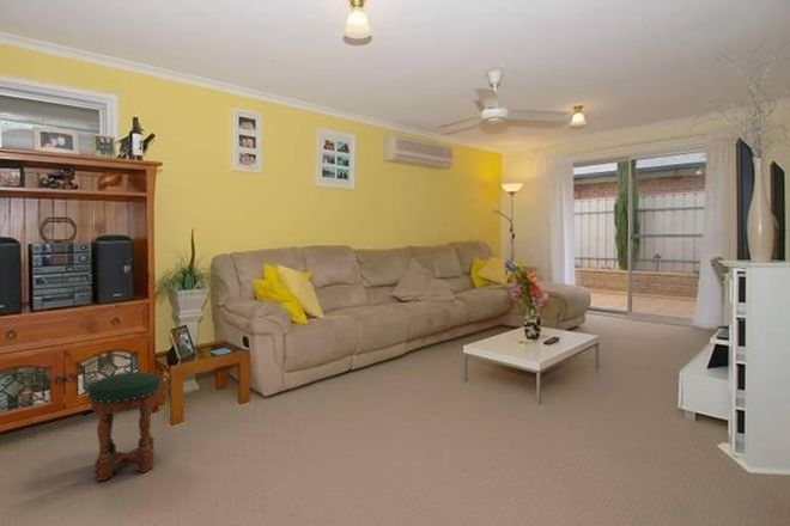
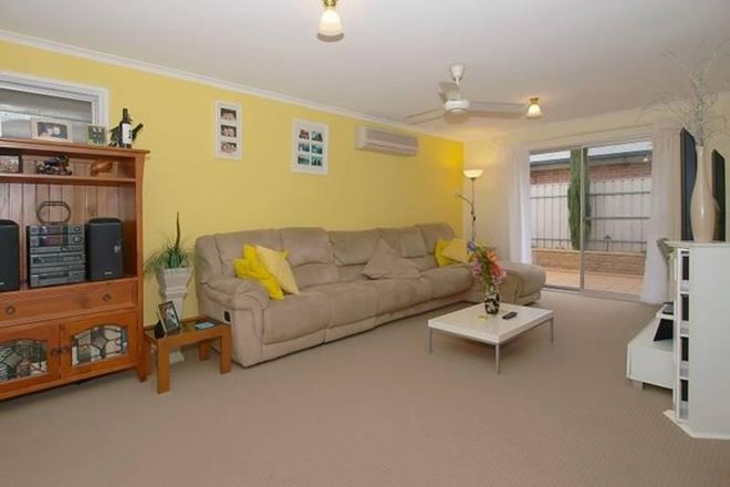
- stool (122, 411)
